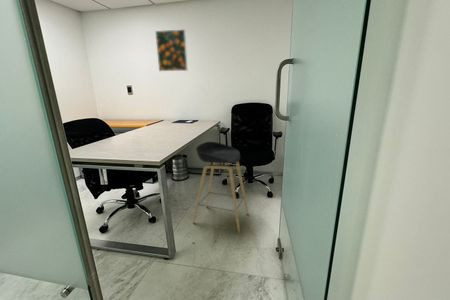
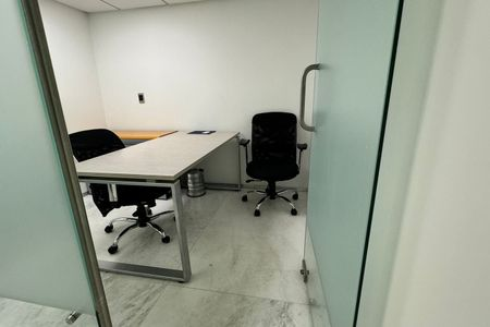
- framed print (171, 51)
- stool (211, 182)
